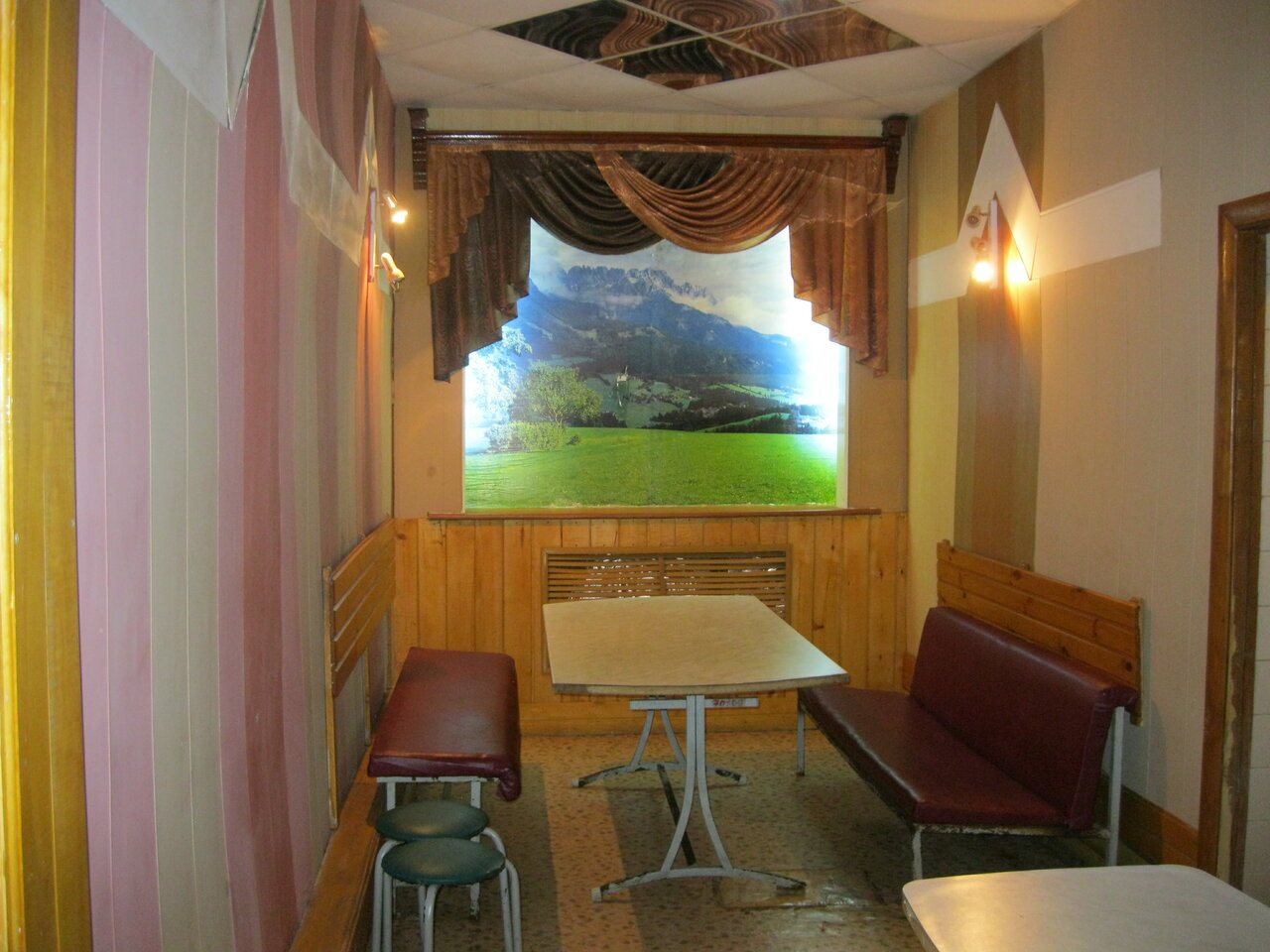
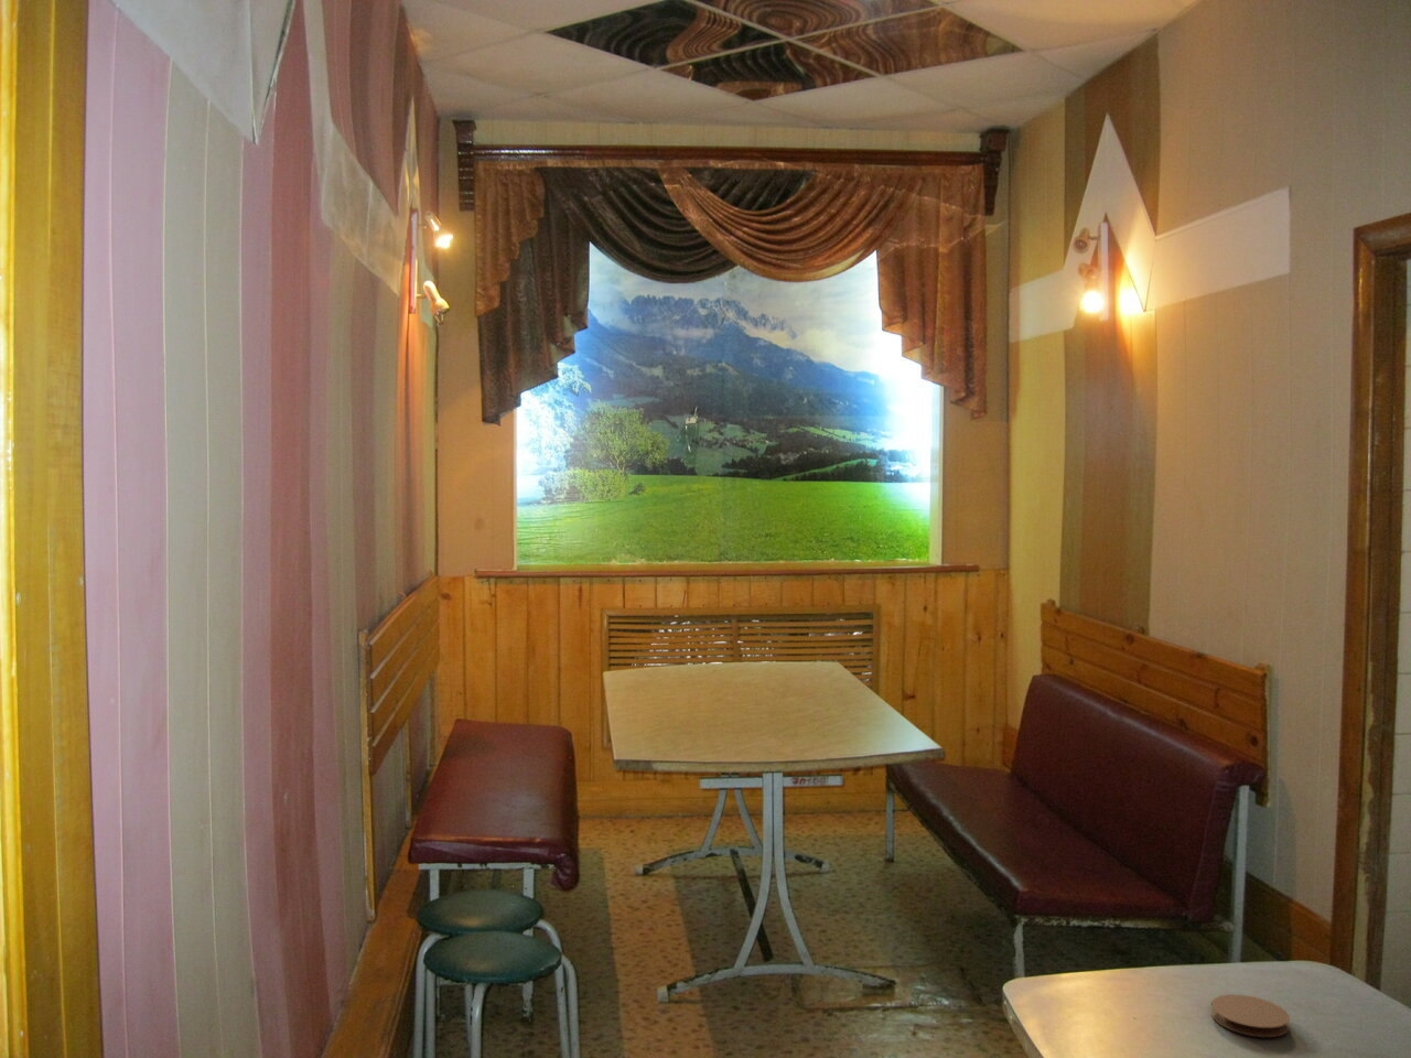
+ coaster (1249, 1015)
